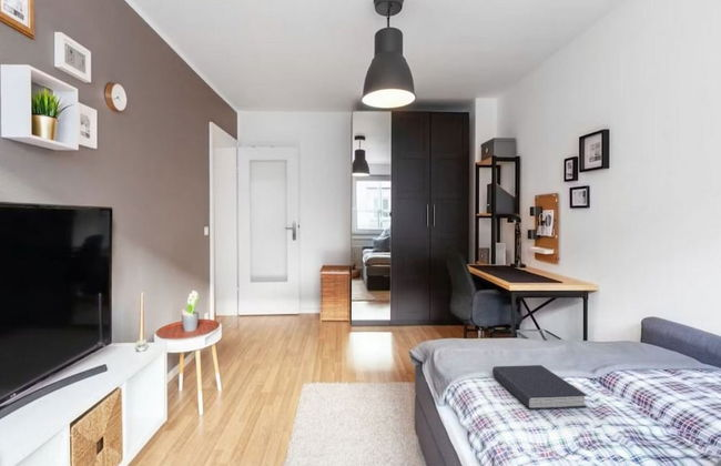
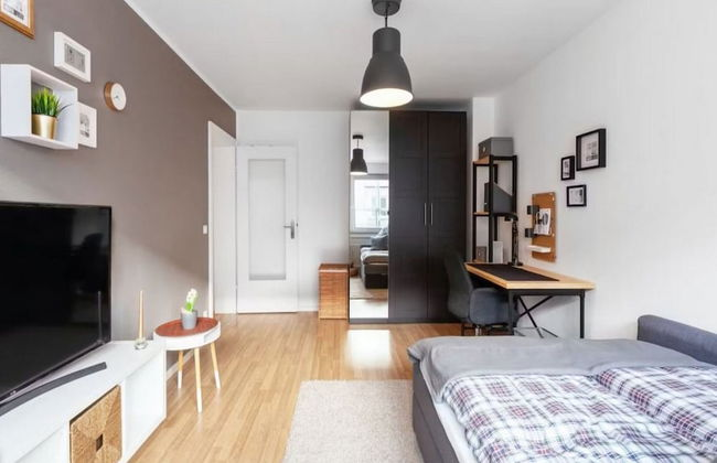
- book (535, 385)
